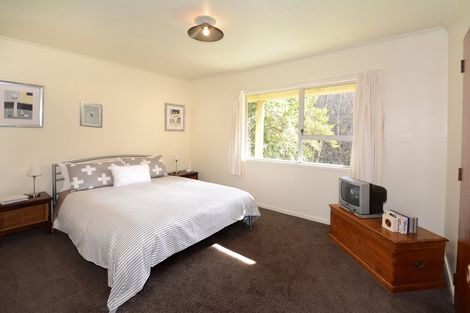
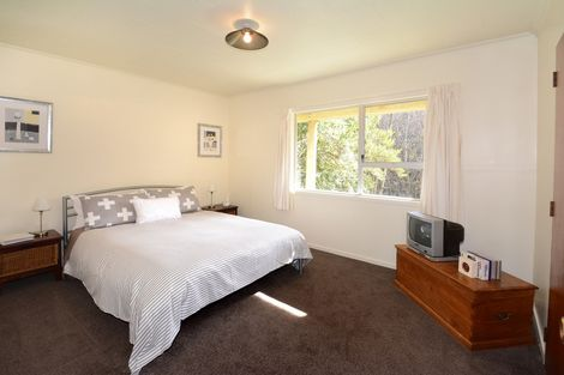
- wall art (91, 115)
